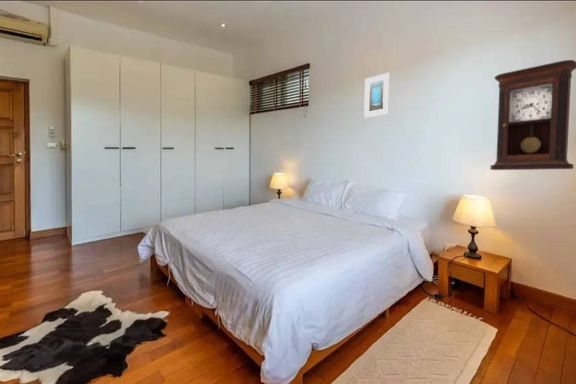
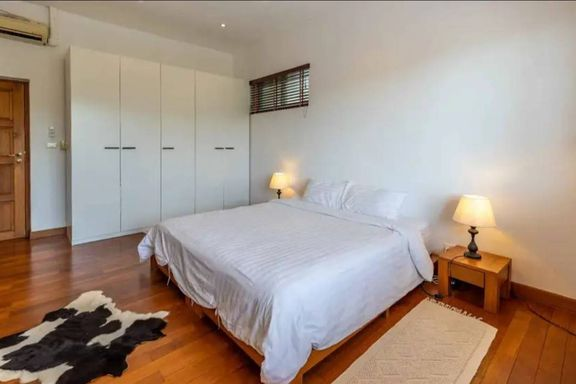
- pendulum clock (530, 120)
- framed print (376, 95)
